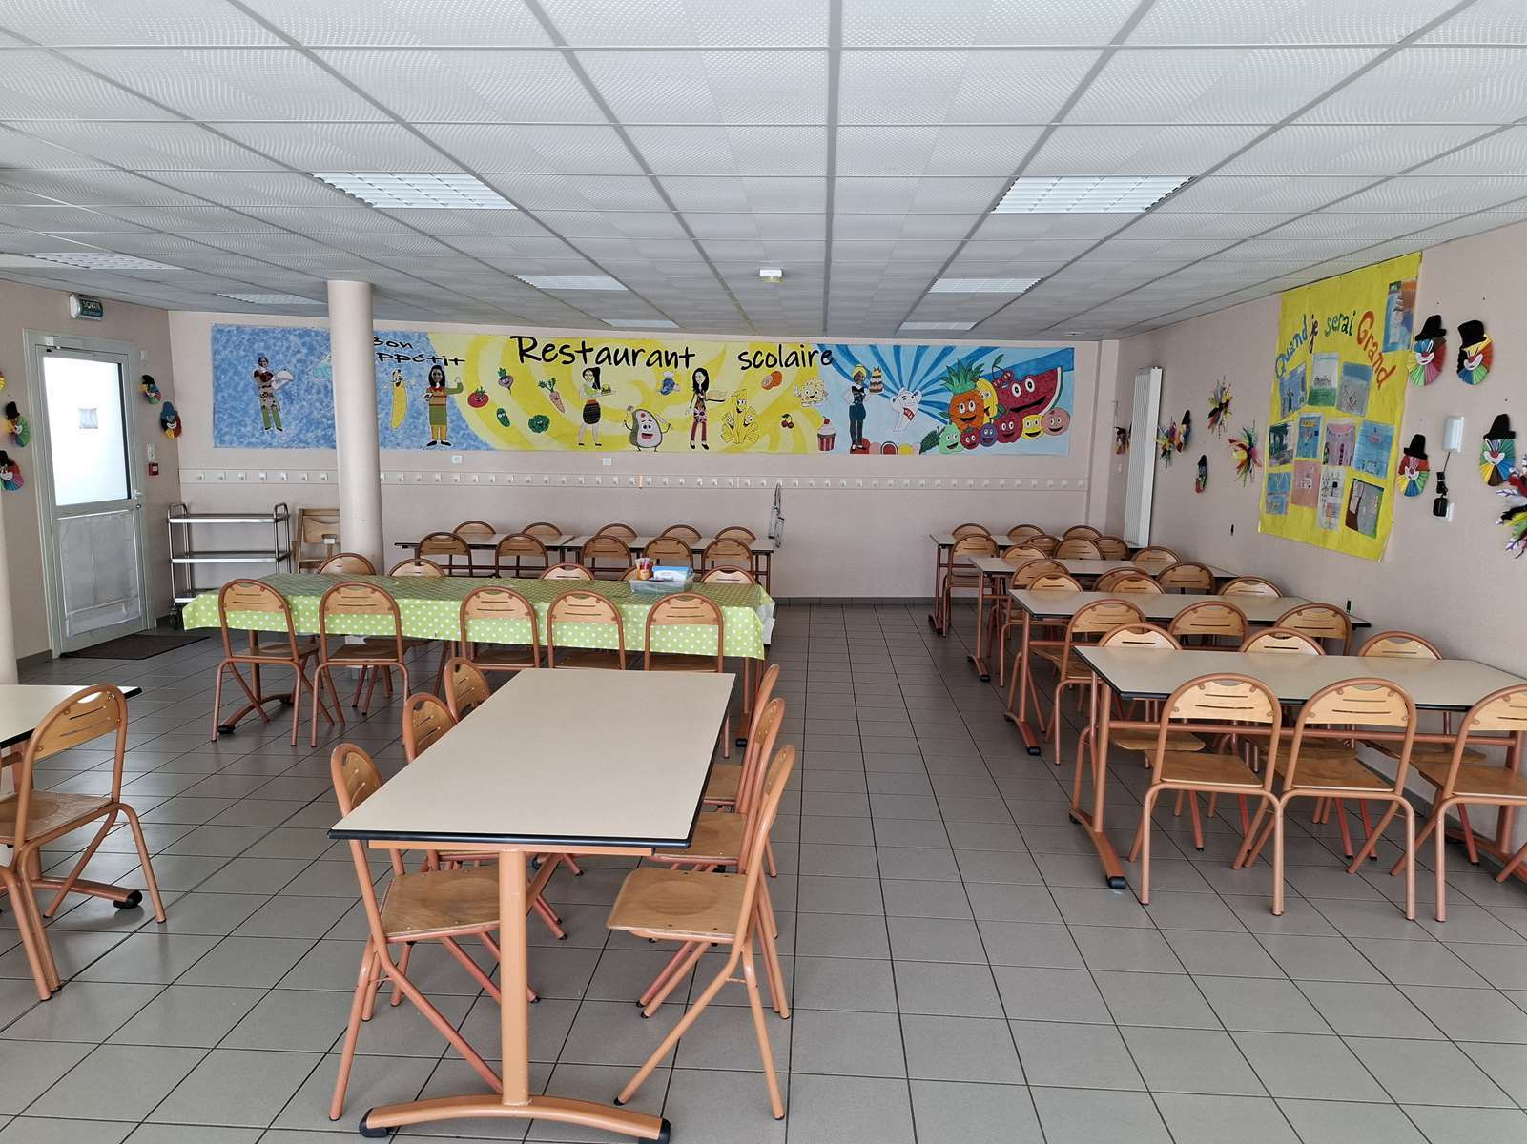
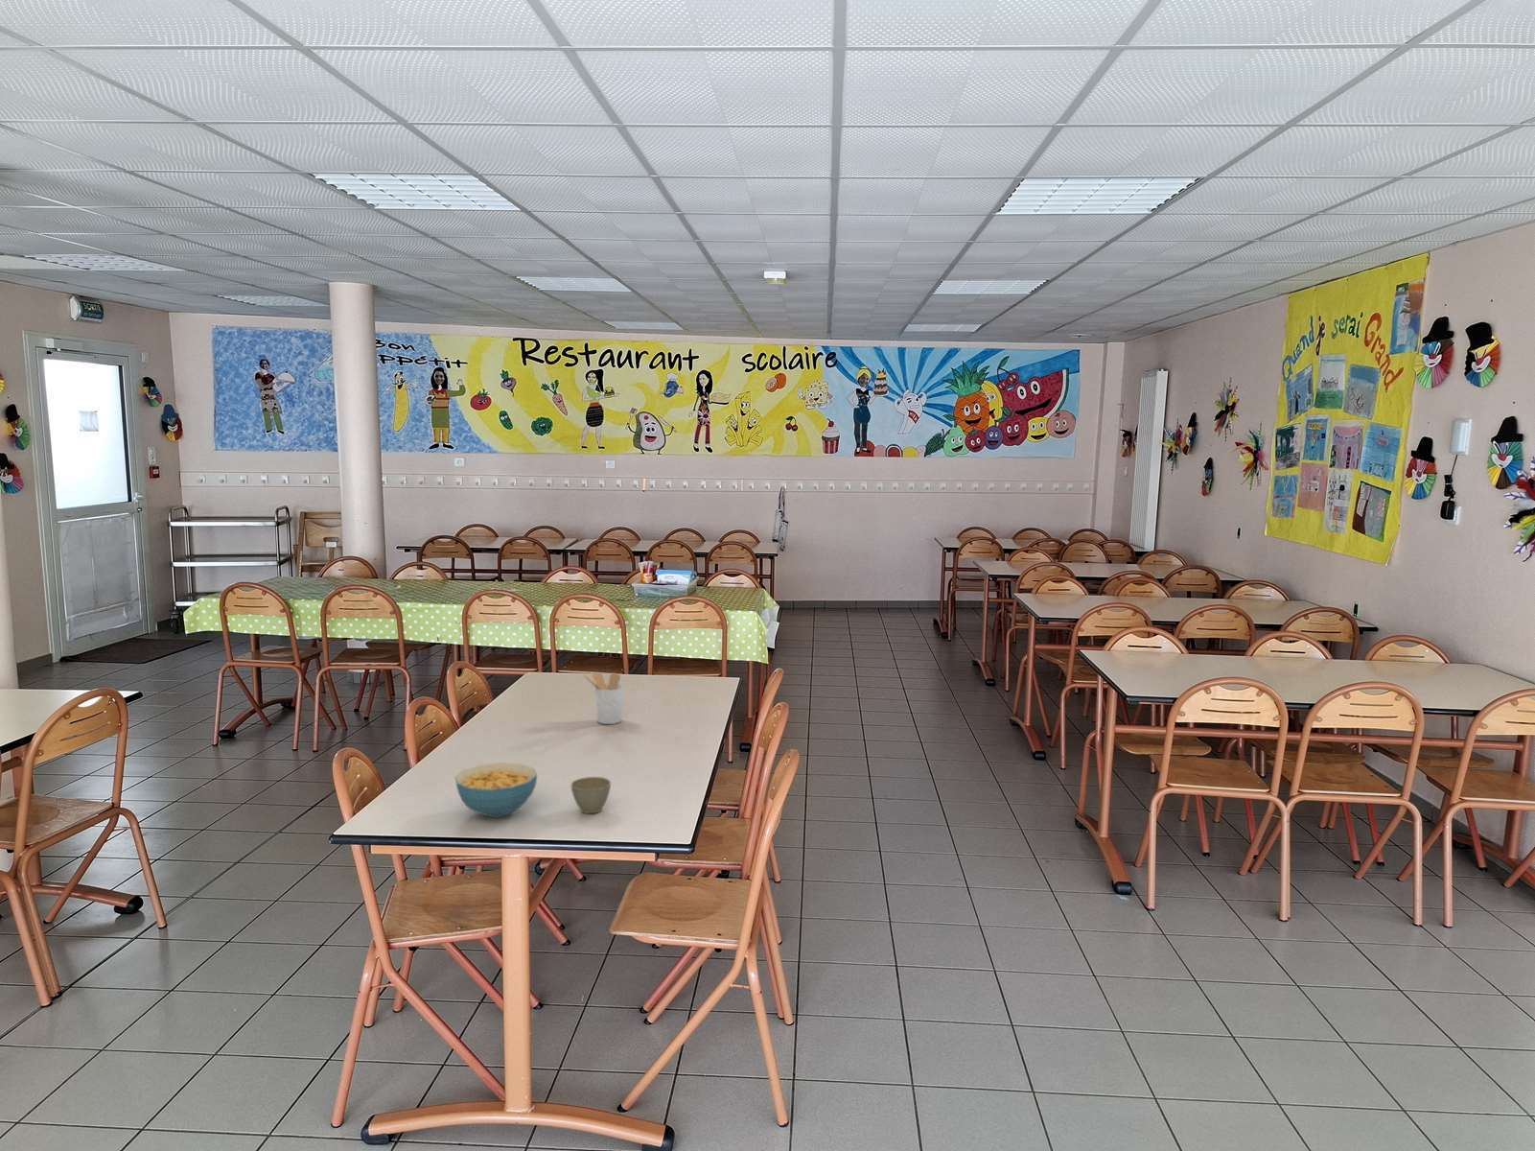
+ utensil holder (602, 695)
+ flower pot (591, 796)
+ cereal bowl (497, 794)
